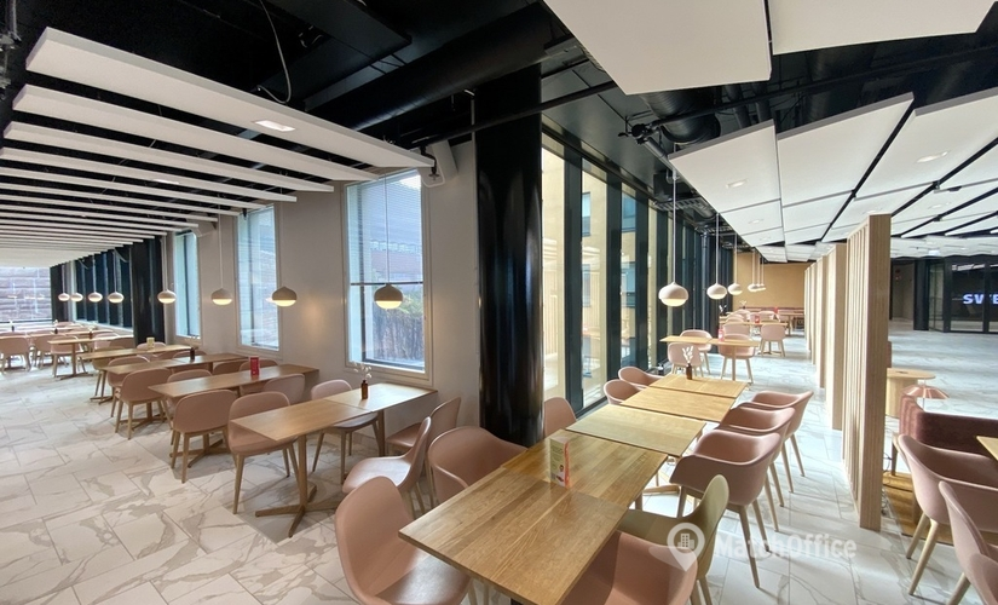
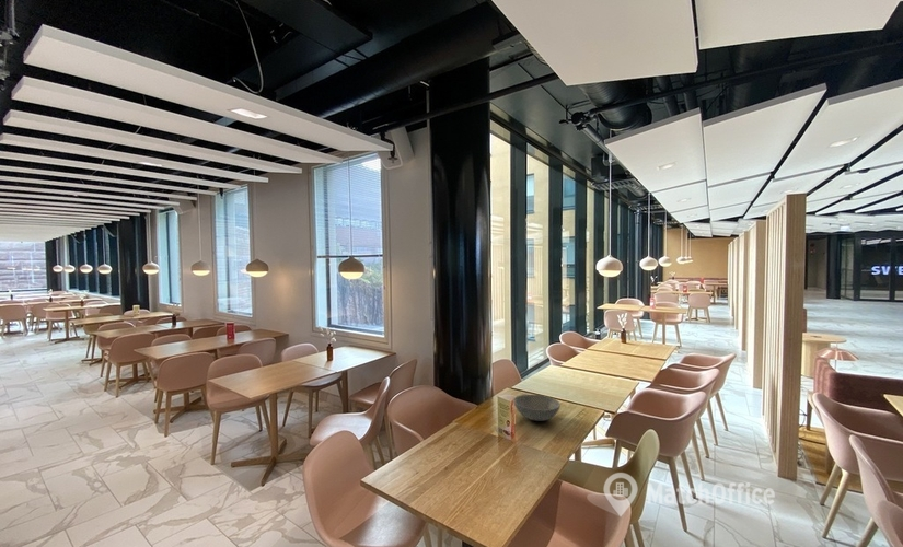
+ bowl (536, 409)
